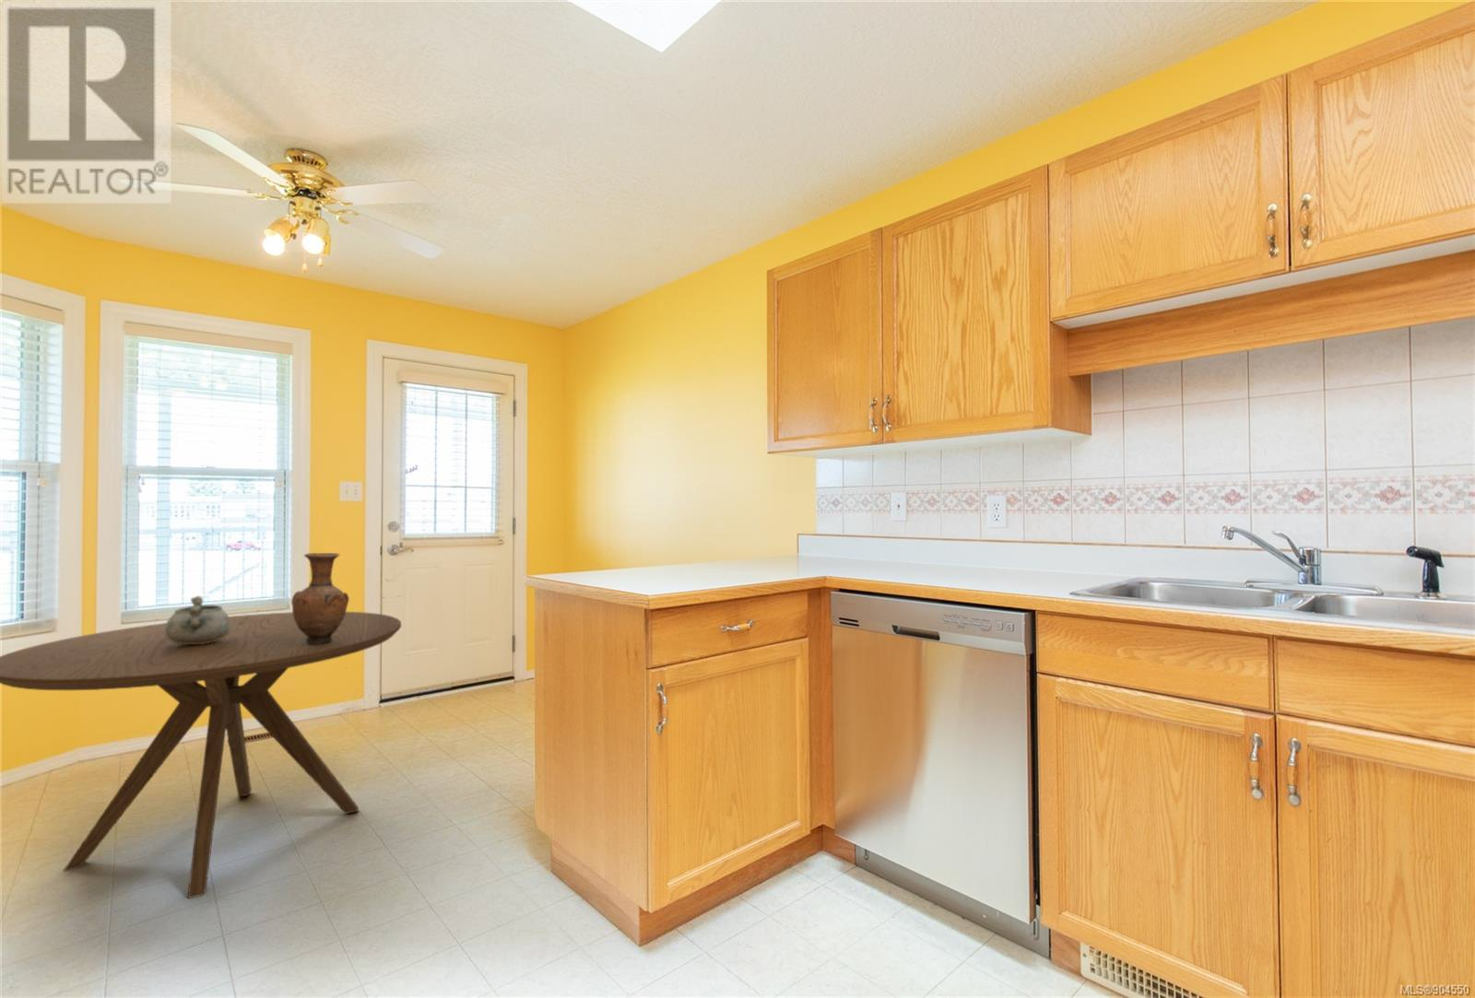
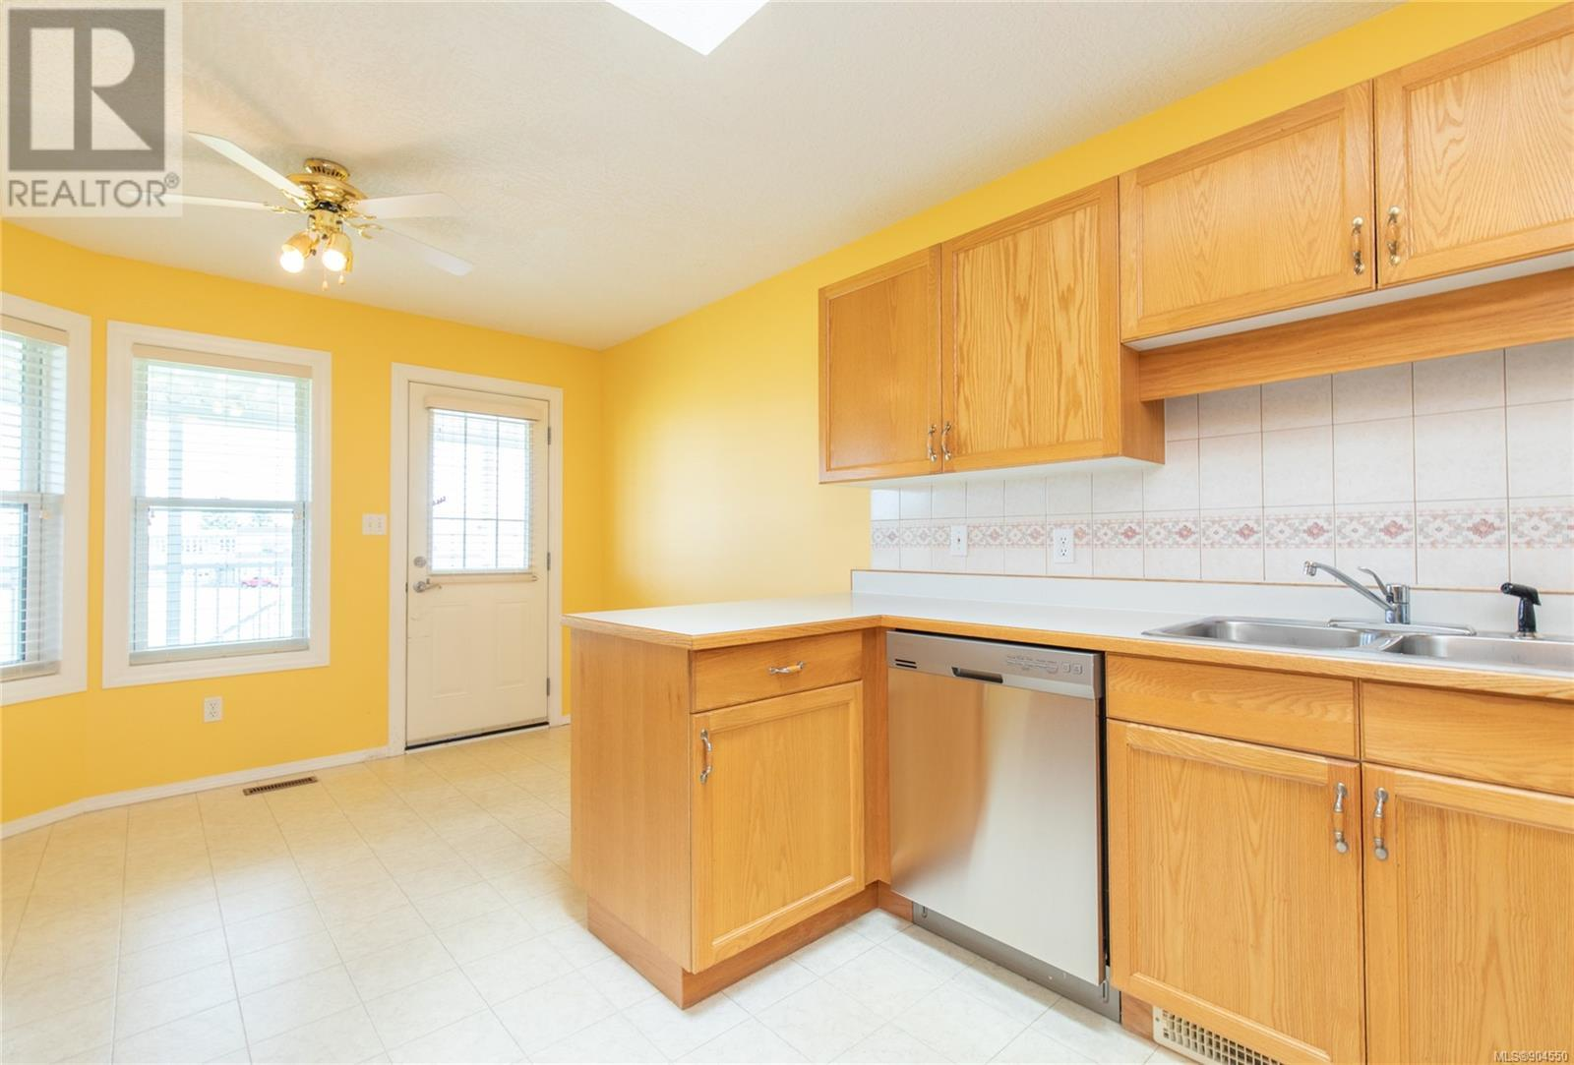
- dining table (224, 736)
- decorative bowl (198, 620)
- vase (321, 597)
